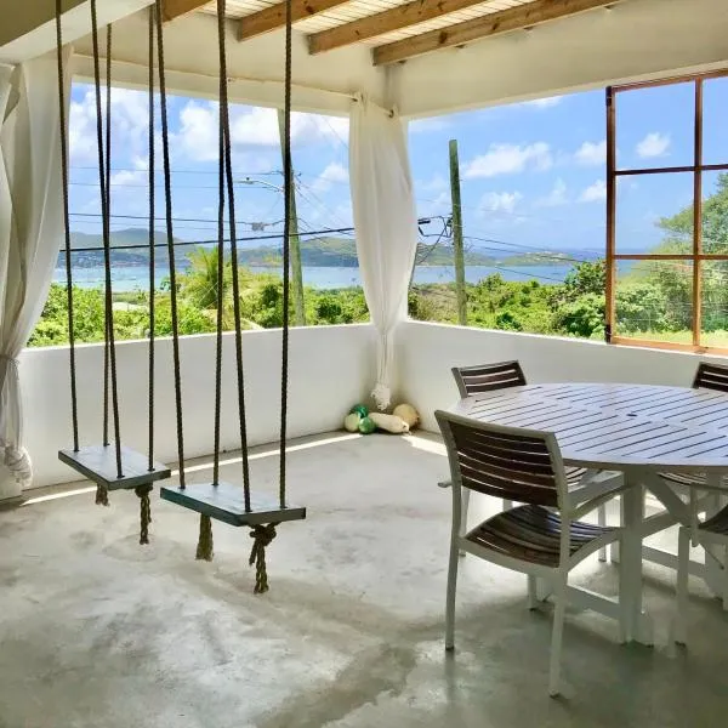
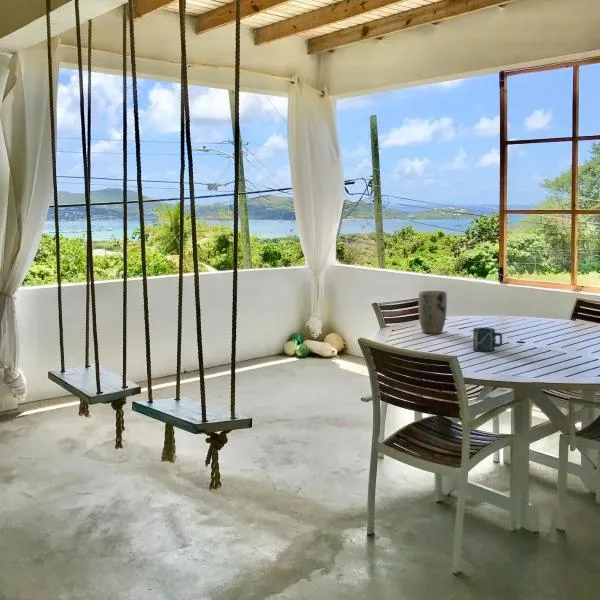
+ plant pot (432, 311)
+ cup (487, 339)
